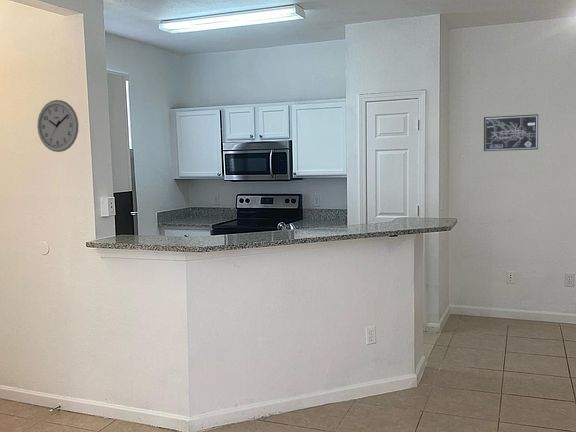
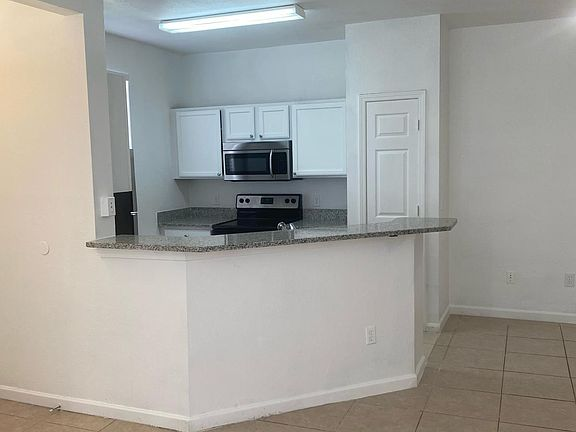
- wall clock (56, 126)
- wall art (510, 133)
